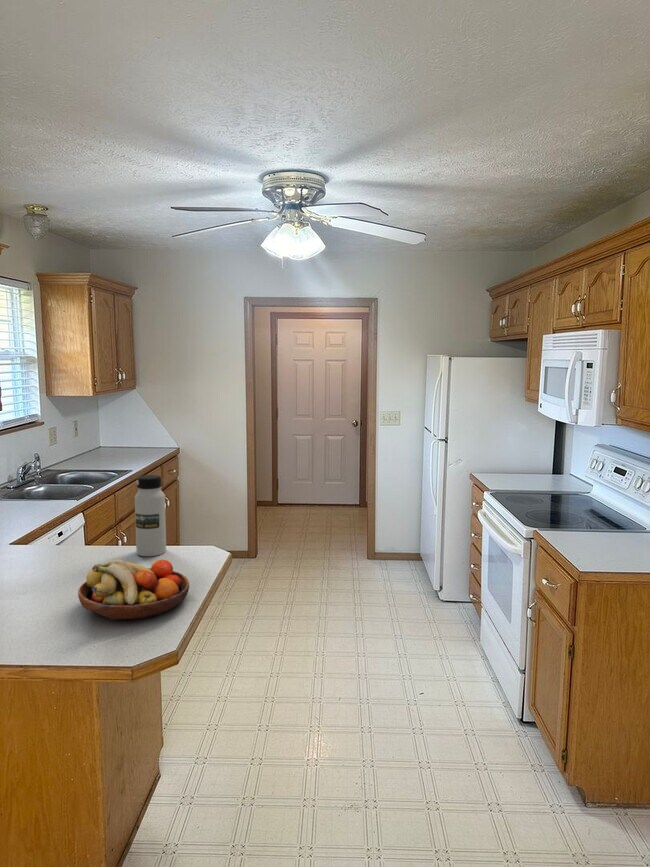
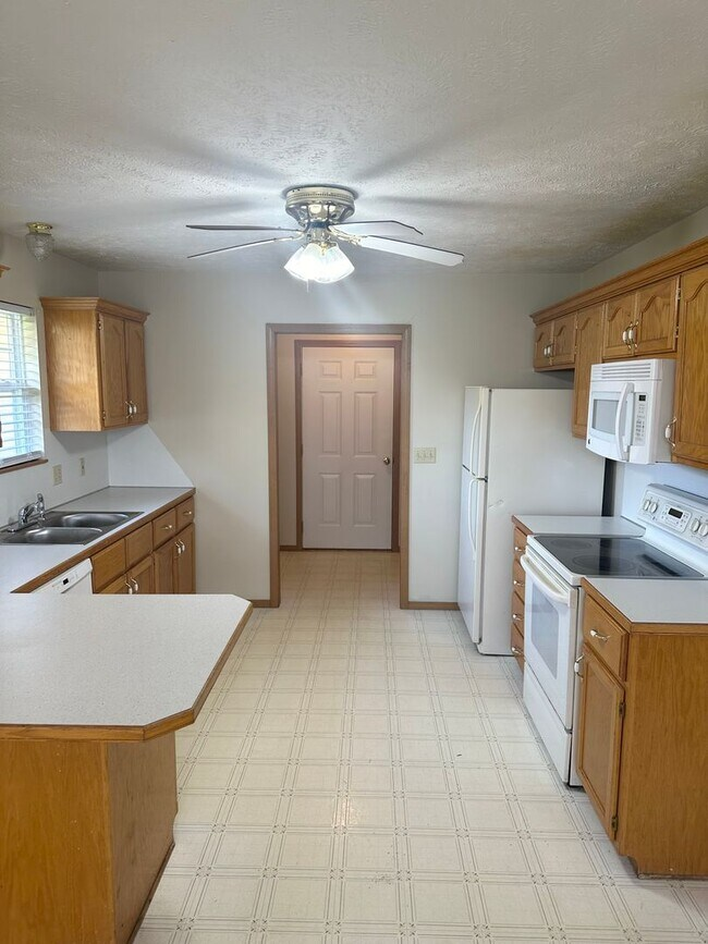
- water bottle (150, 514)
- fruit bowl (134, 581)
